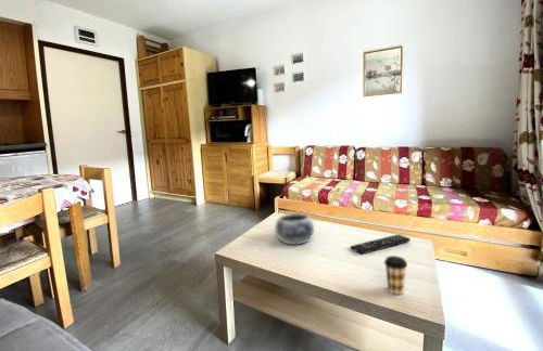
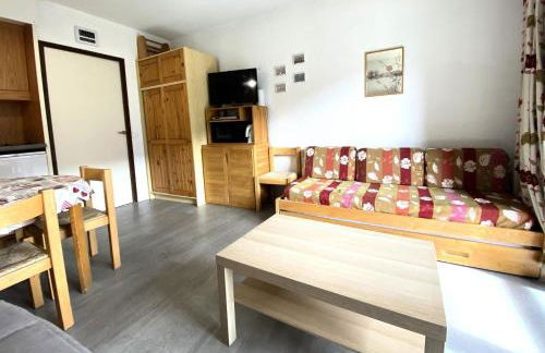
- remote control (380, 243)
- decorative bowl (293, 227)
- coffee cup (395, 275)
